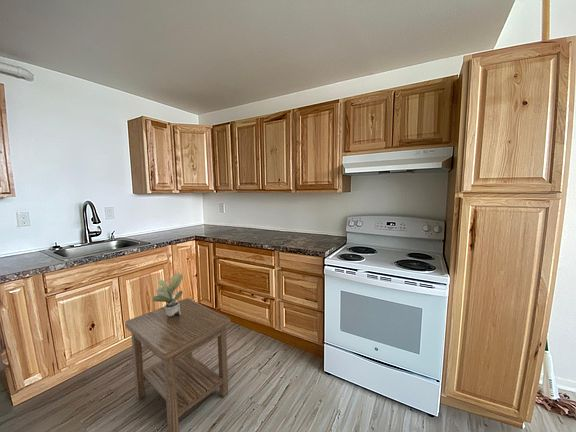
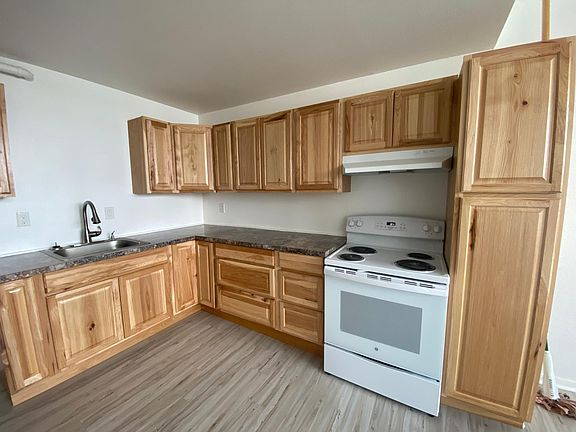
- potted plant (167, 297)
- side table (180, 358)
